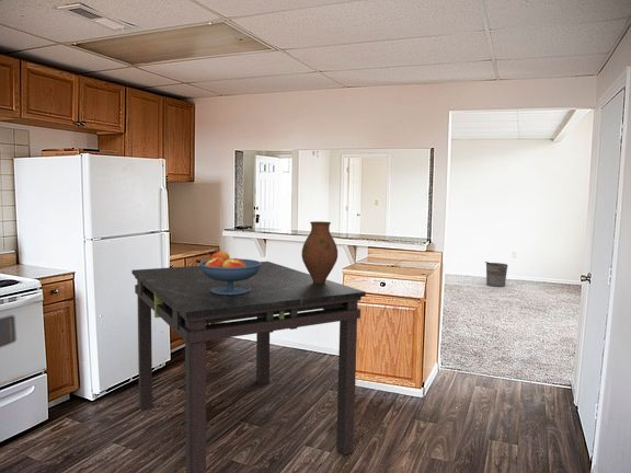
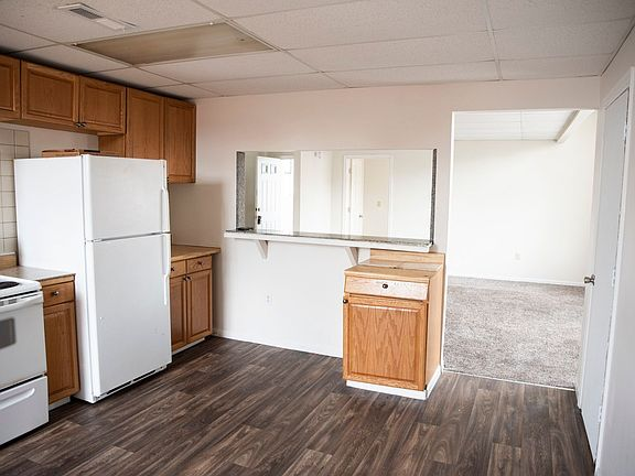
- fruit bowl (230, 272)
- dining table (233, 336)
- bucket (496, 274)
- vase (319, 252)
